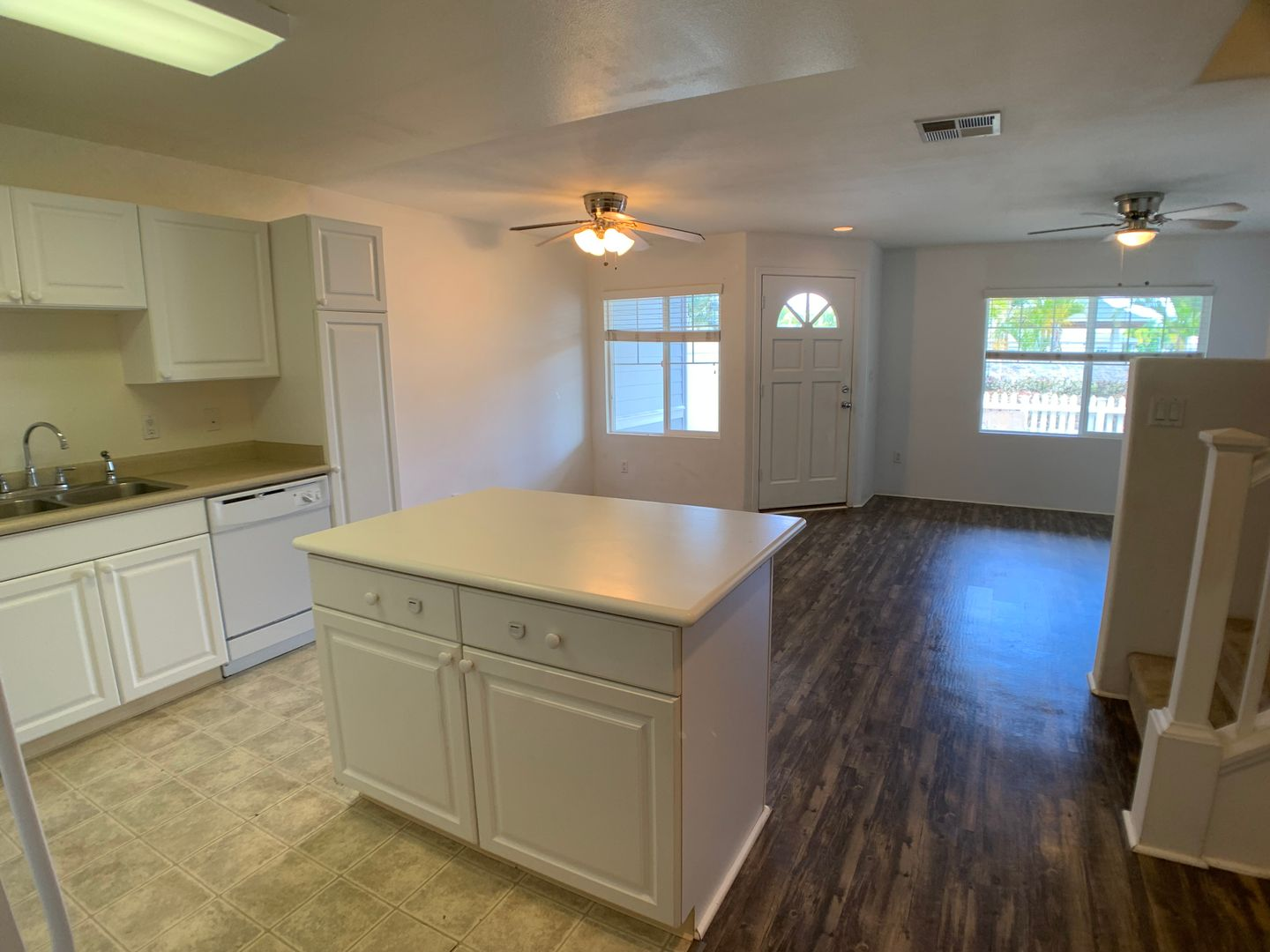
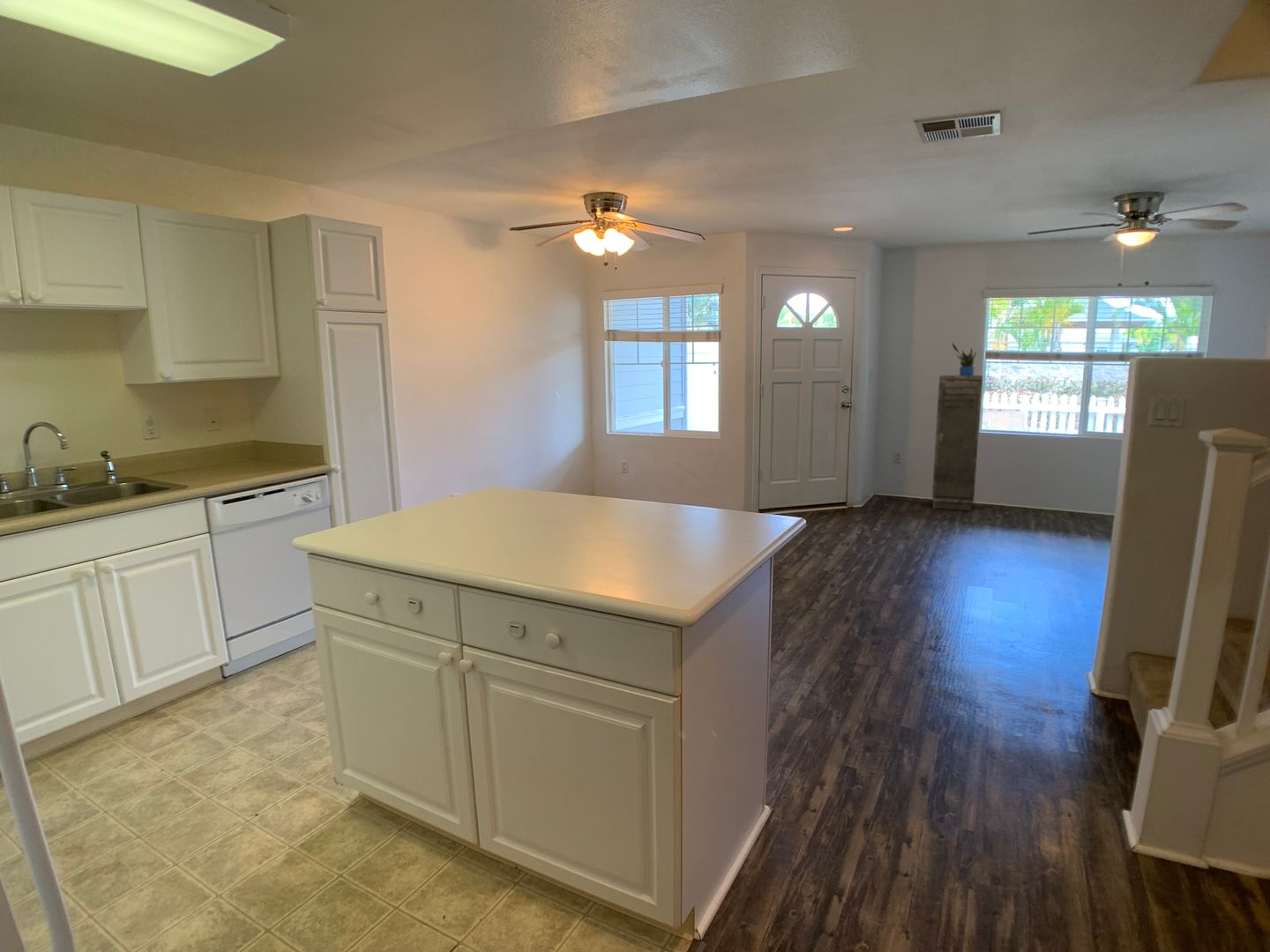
+ potted plant (964, 358)
+ storage cabinet (955, 442)
